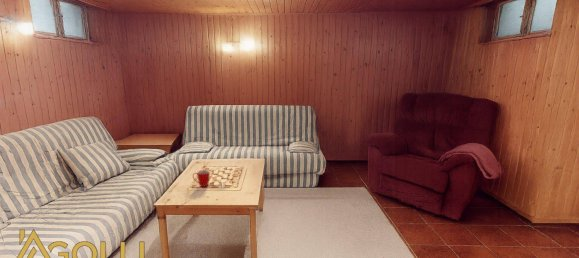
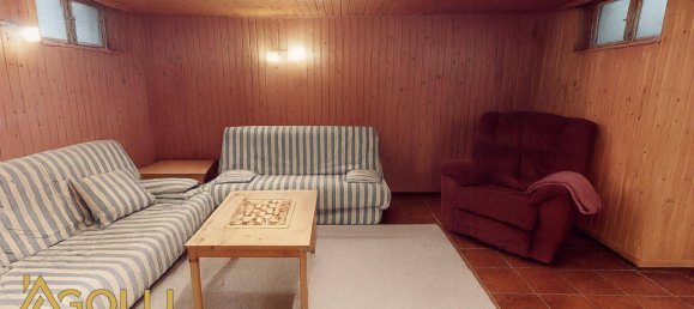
- mug (201, 178)
